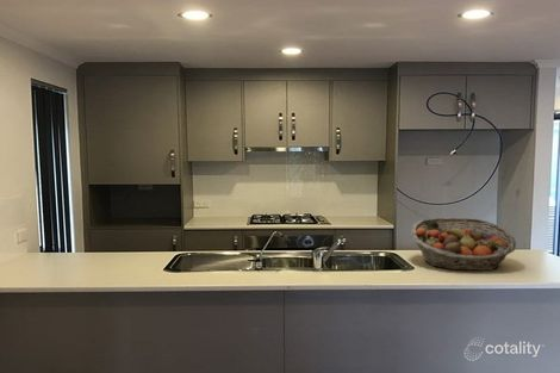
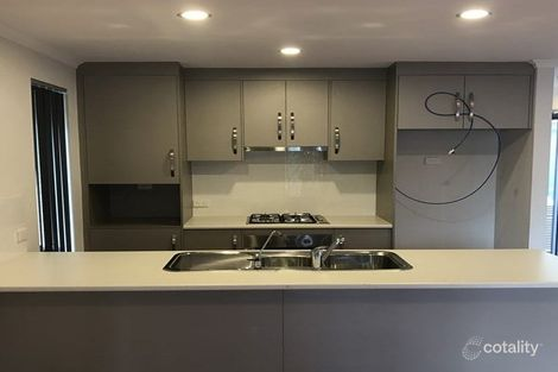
- fruit basket (460, 242)
